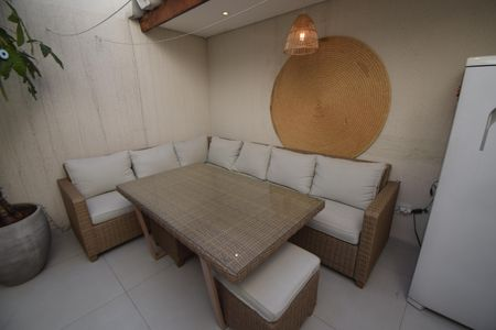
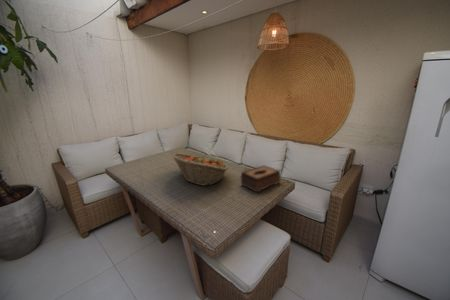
+ tissue box (260, 177)
+ fruit basket (199, 165)
